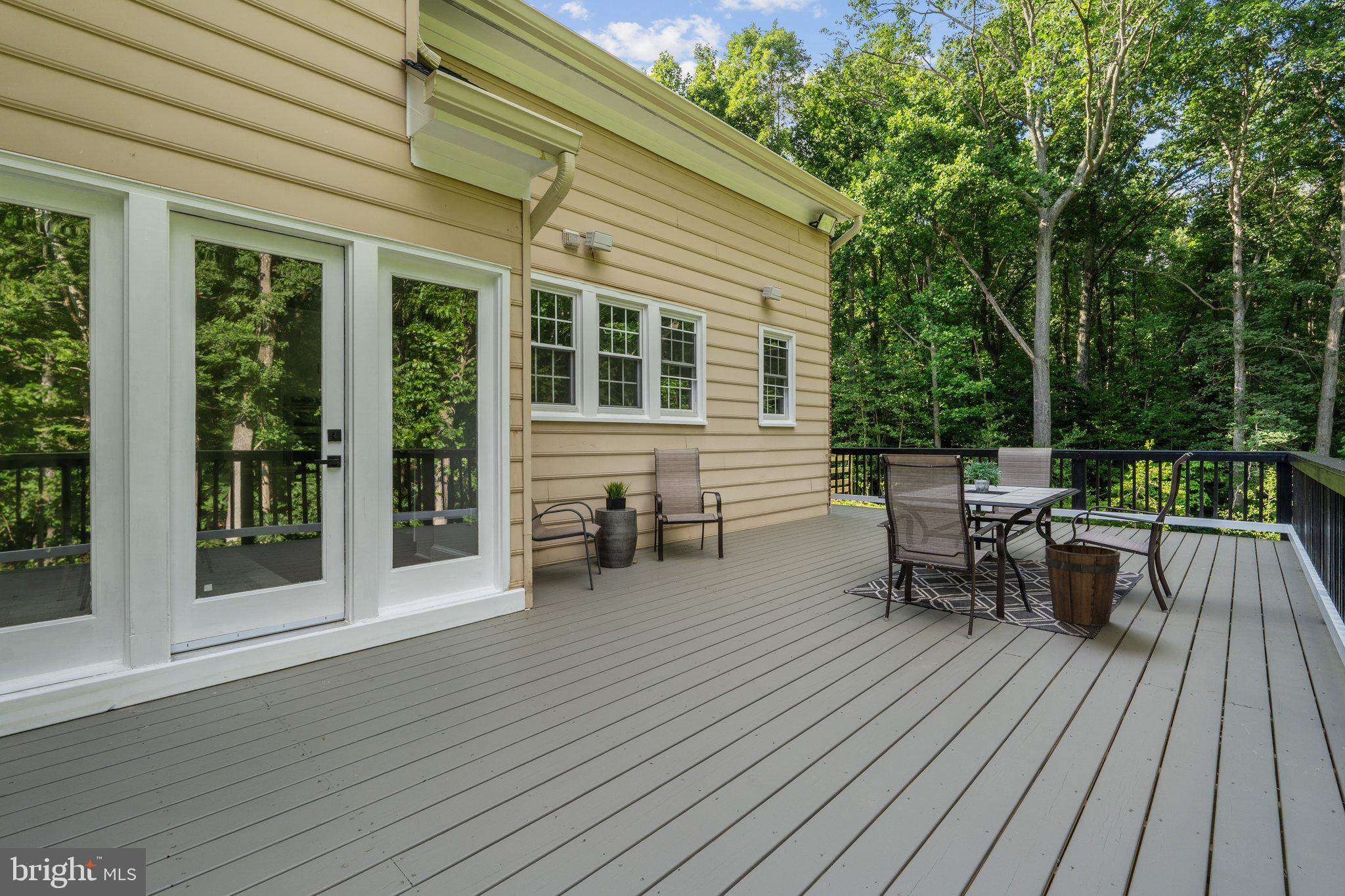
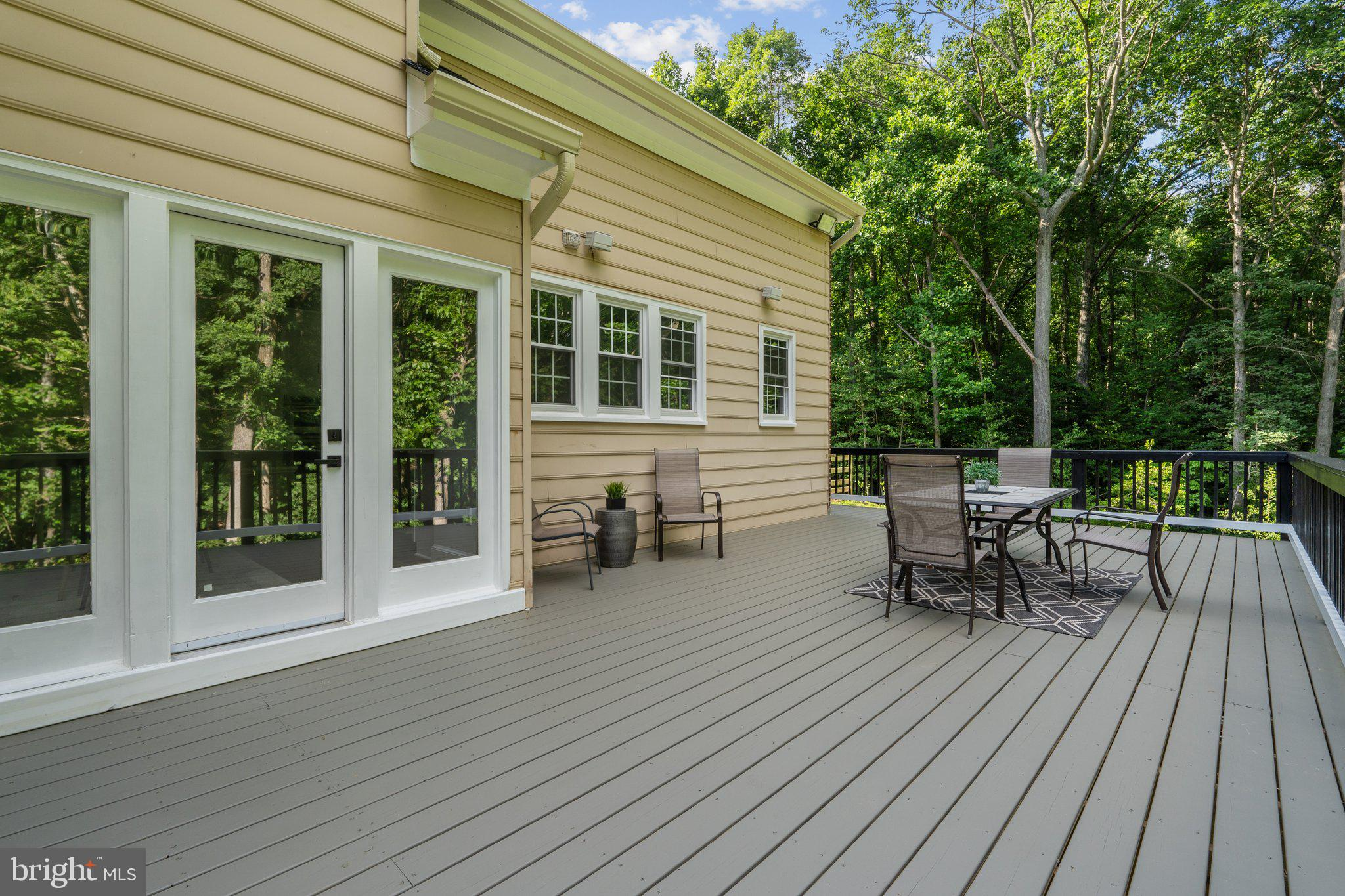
- bucket (1081, 584)
